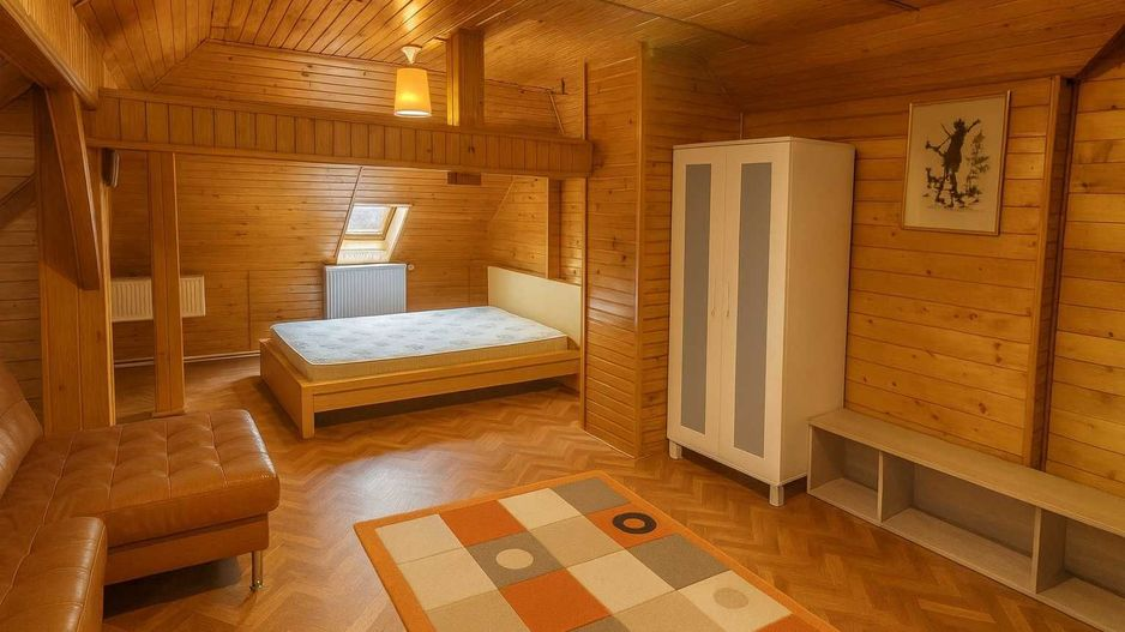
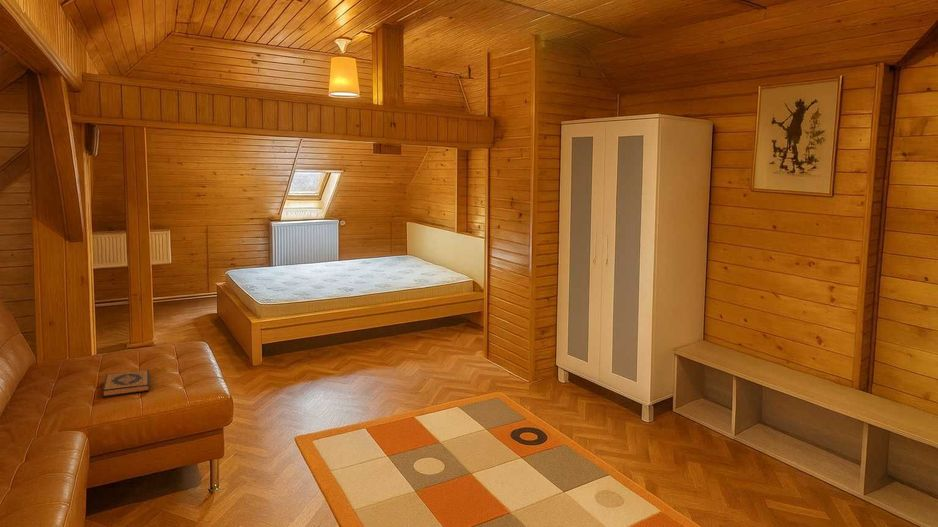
+ hardback book (127, 382)
